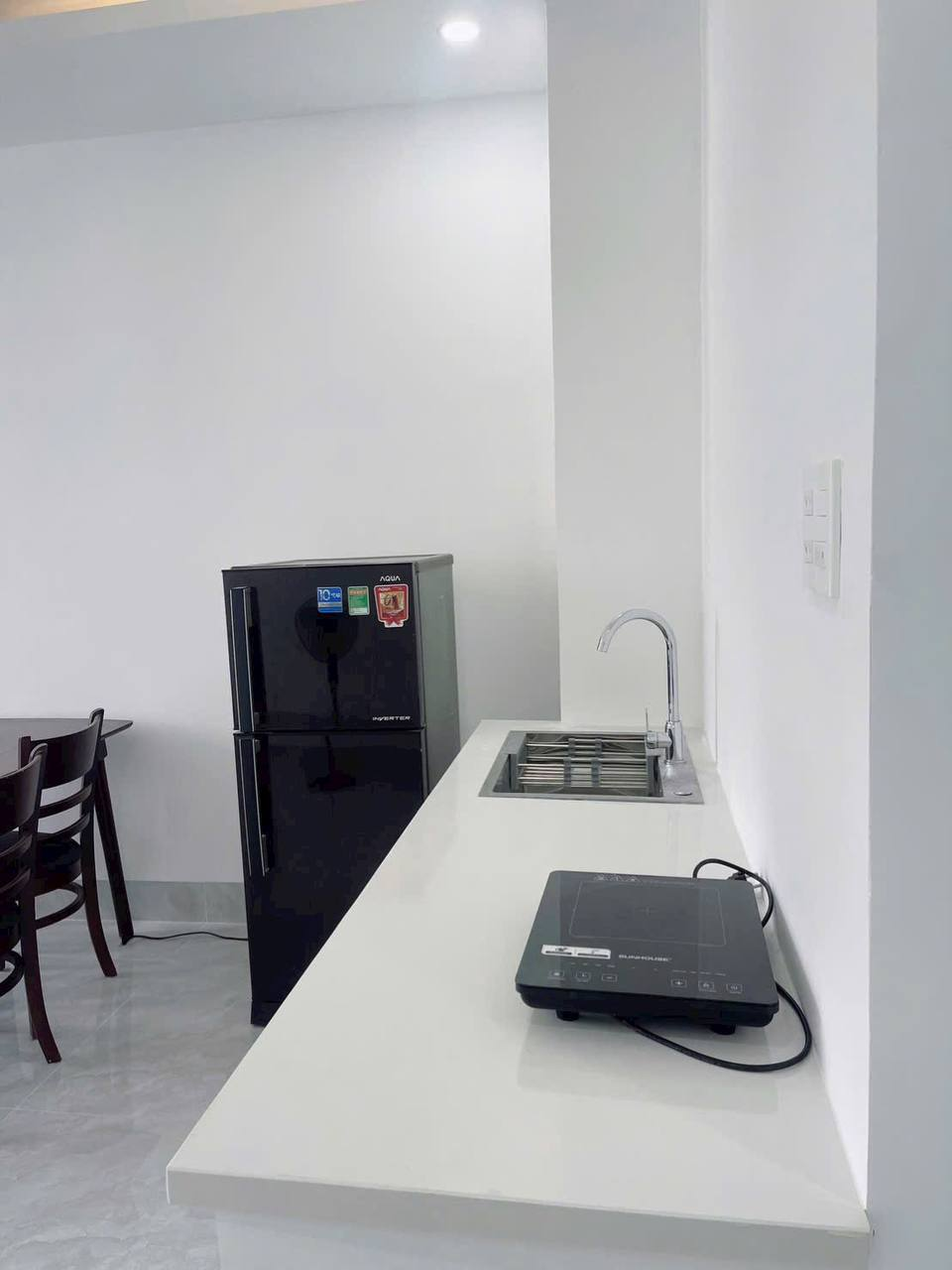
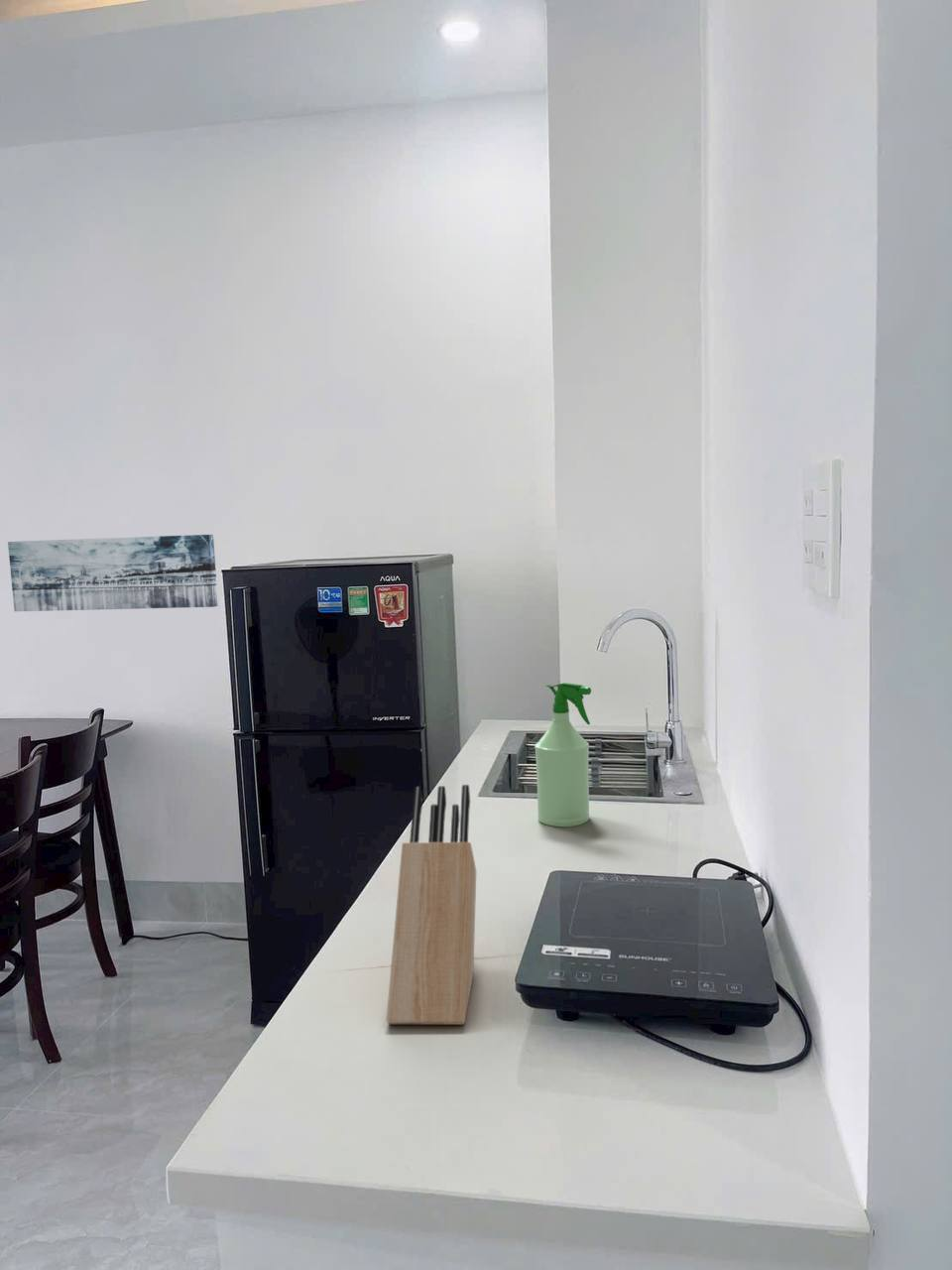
+ spray bottle (561, 751)
+ wall art (112, 573)
+ knife block (434, 891)
